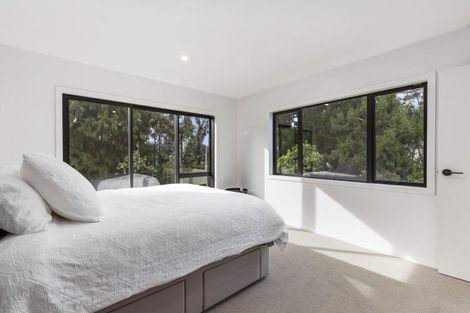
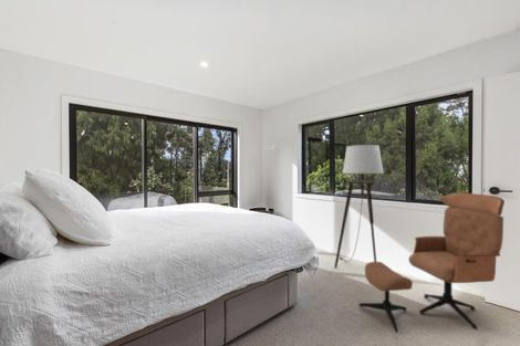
+ lounge chair (424, 253)
+ floor lamp (361, 208)
